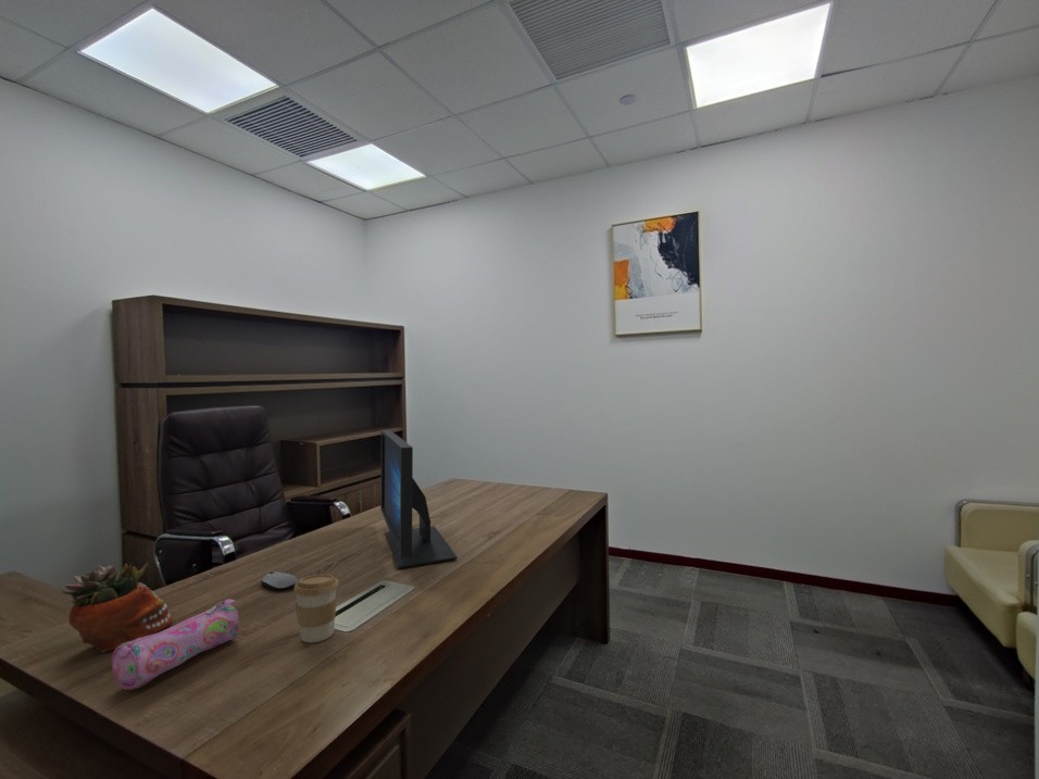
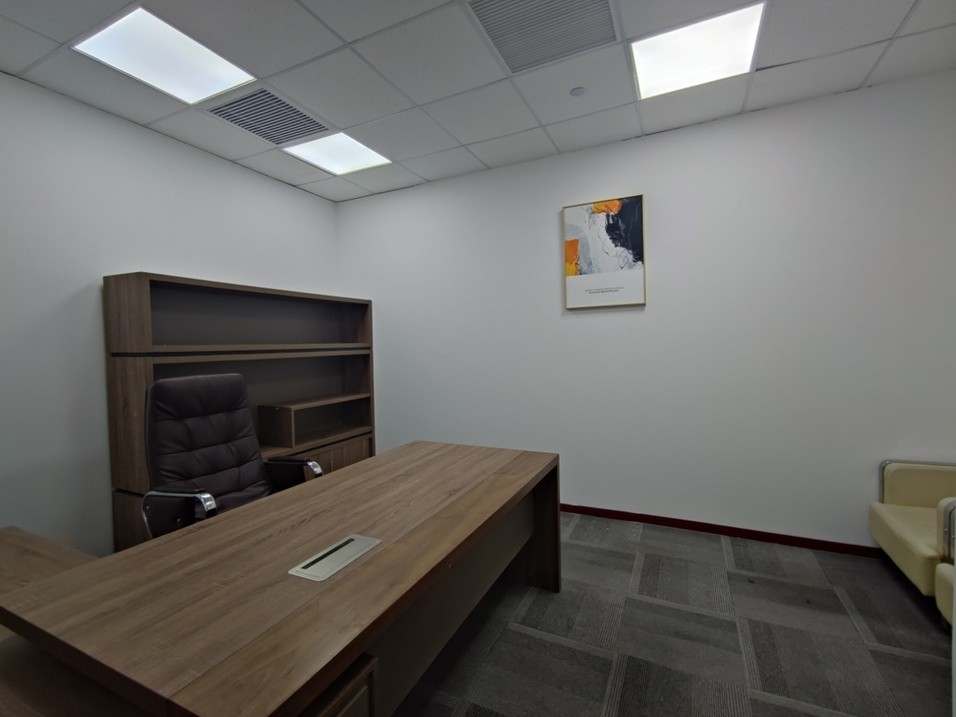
- pencil case (181, 640)
- succulent planter (122, 599)
- computer mouse (279, 578)
- monitor (416, 490)
- coffee cup (316, 605)
